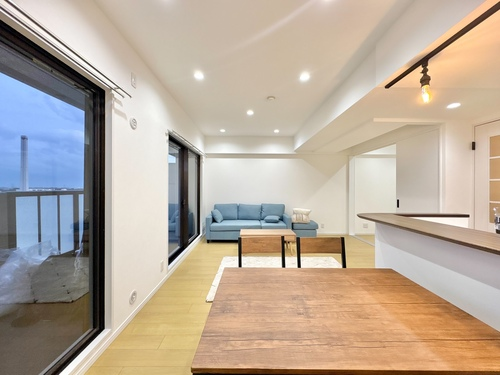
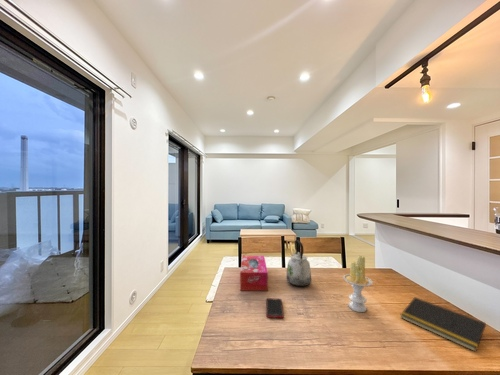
+ candle (357, 281)
+ cell phone (274, 307)
+ kettle (297, 260)
+ tissue box (253, 271)
+ notepad (440, 320)
